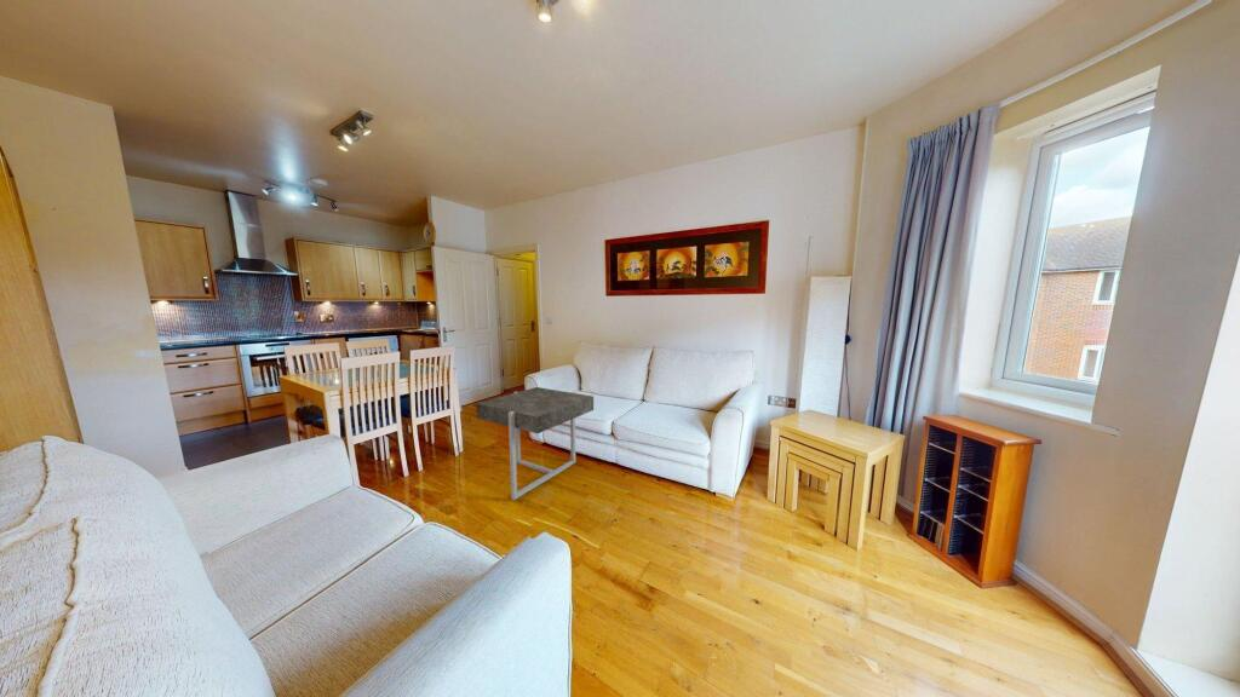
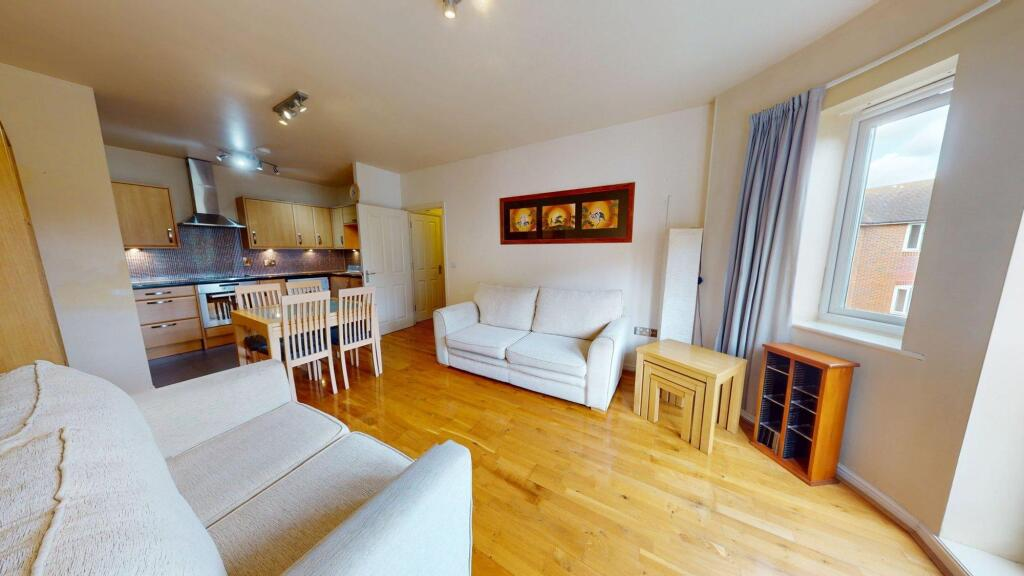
- side table (536, 432)
